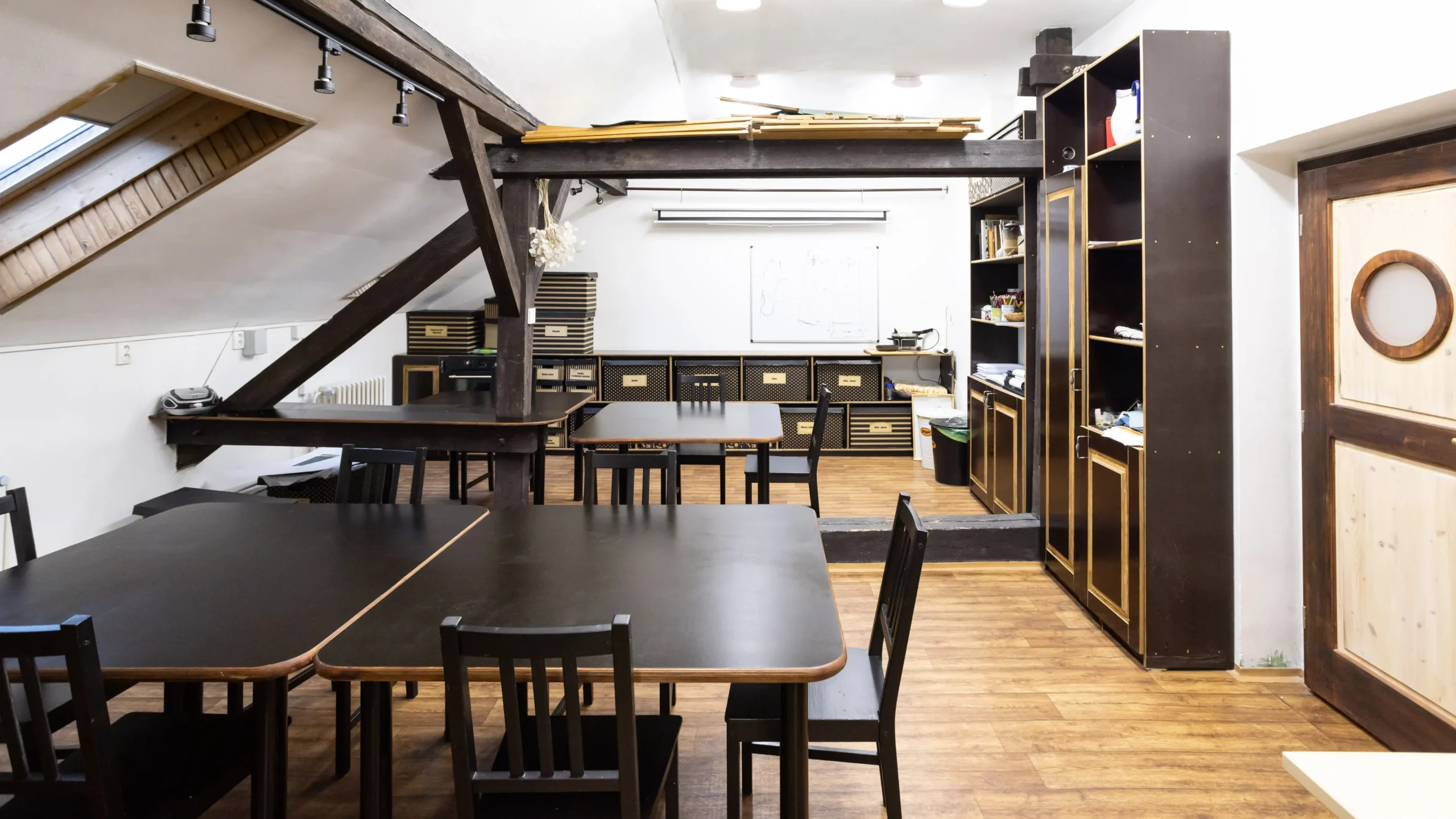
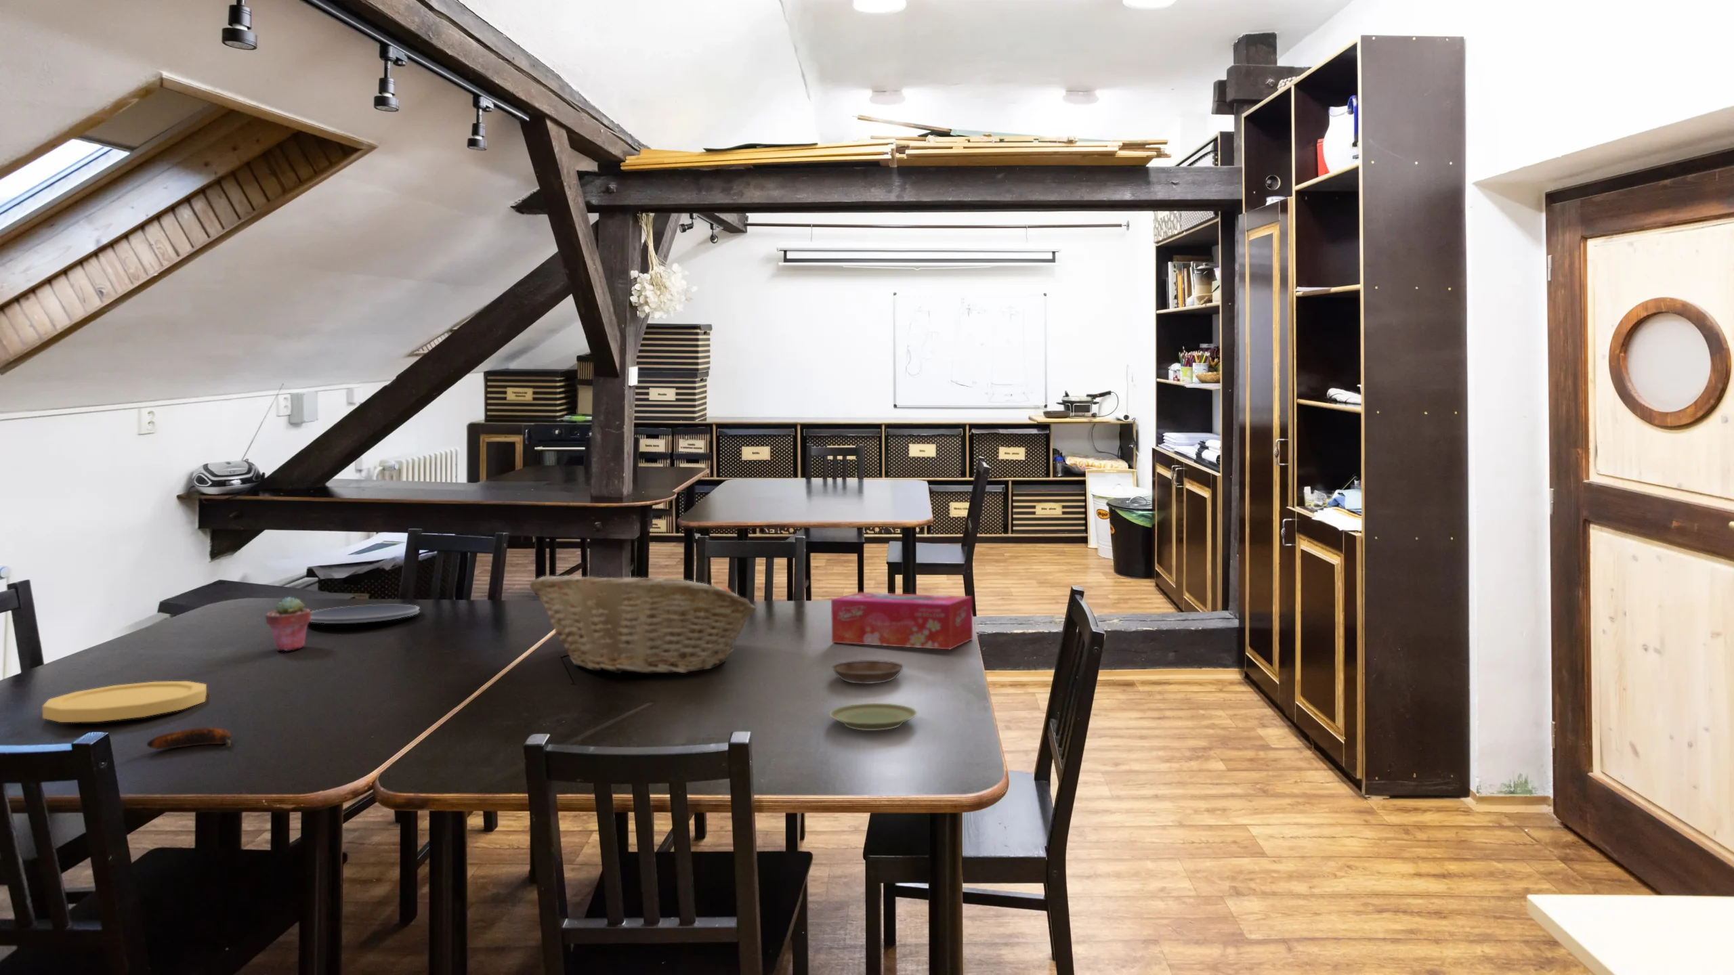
+ fruit basket (643, 615)
+ plate (127, 700)
+ saucer (868, 673)
+ tissue box (903, 619)
+ potted succulent (288, 623)
+ plate (362, 614)
+ plate (873, 718)
+ banana (195, 739)
